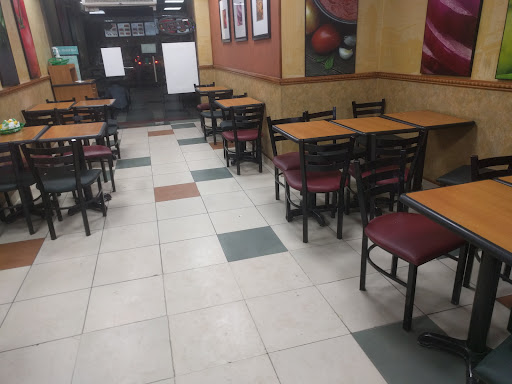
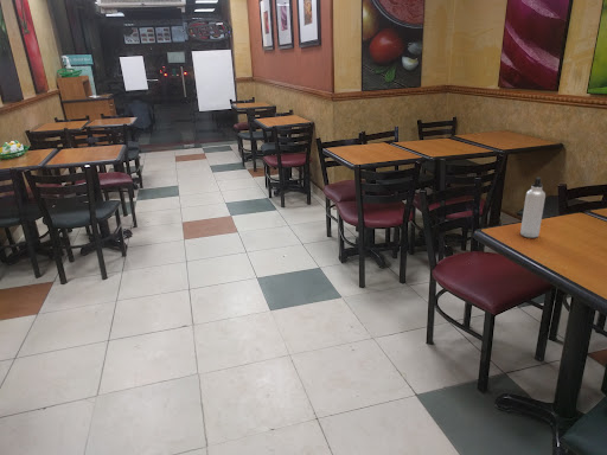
+ water bottle (533, 206)
